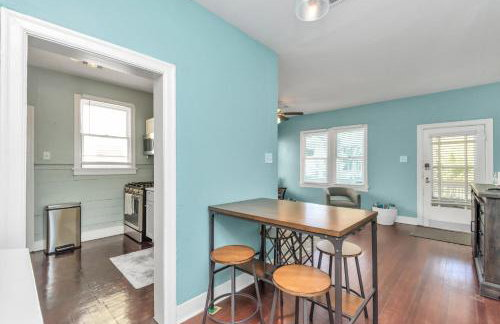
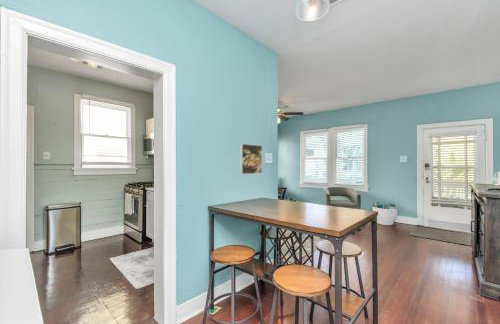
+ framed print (251, 159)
